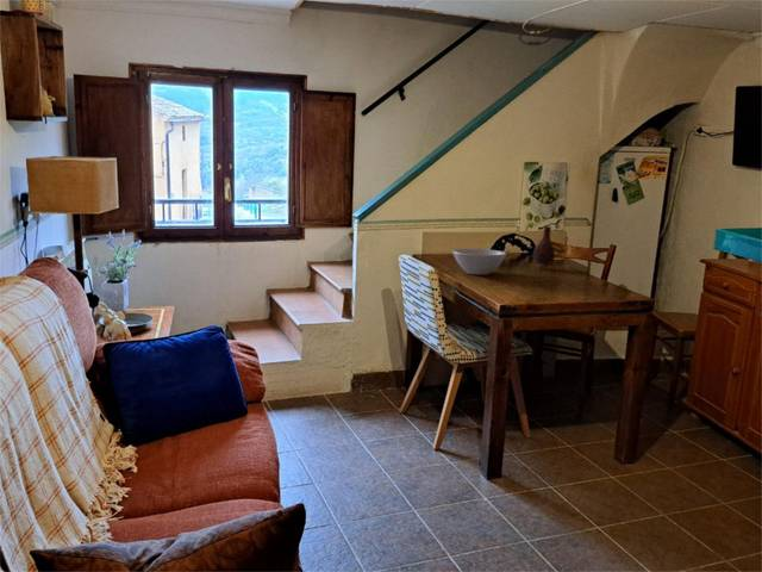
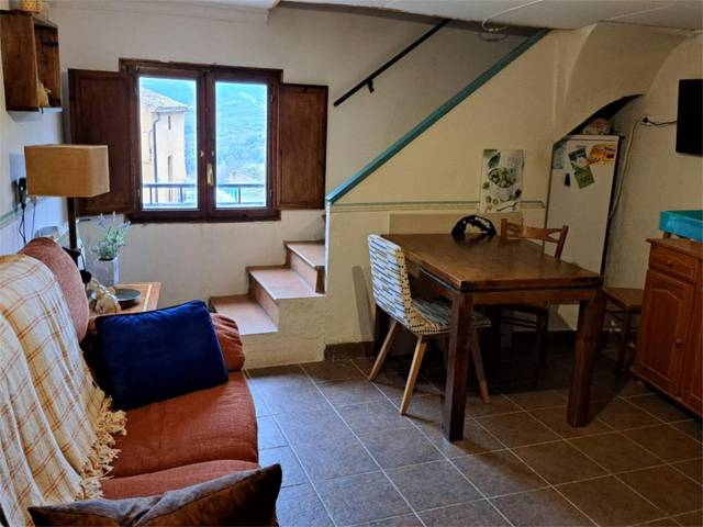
- bowl (479, 262)
- vase (535, 248)
